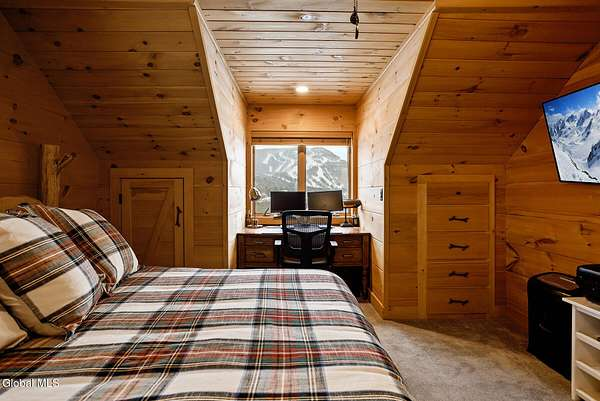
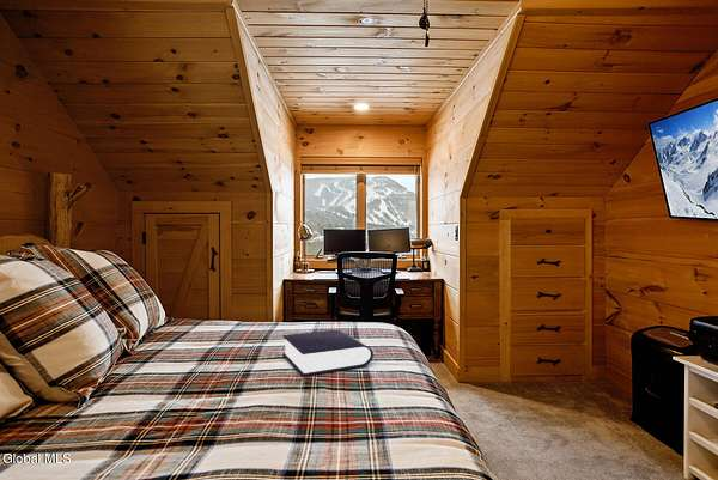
+ book (325, 350)
